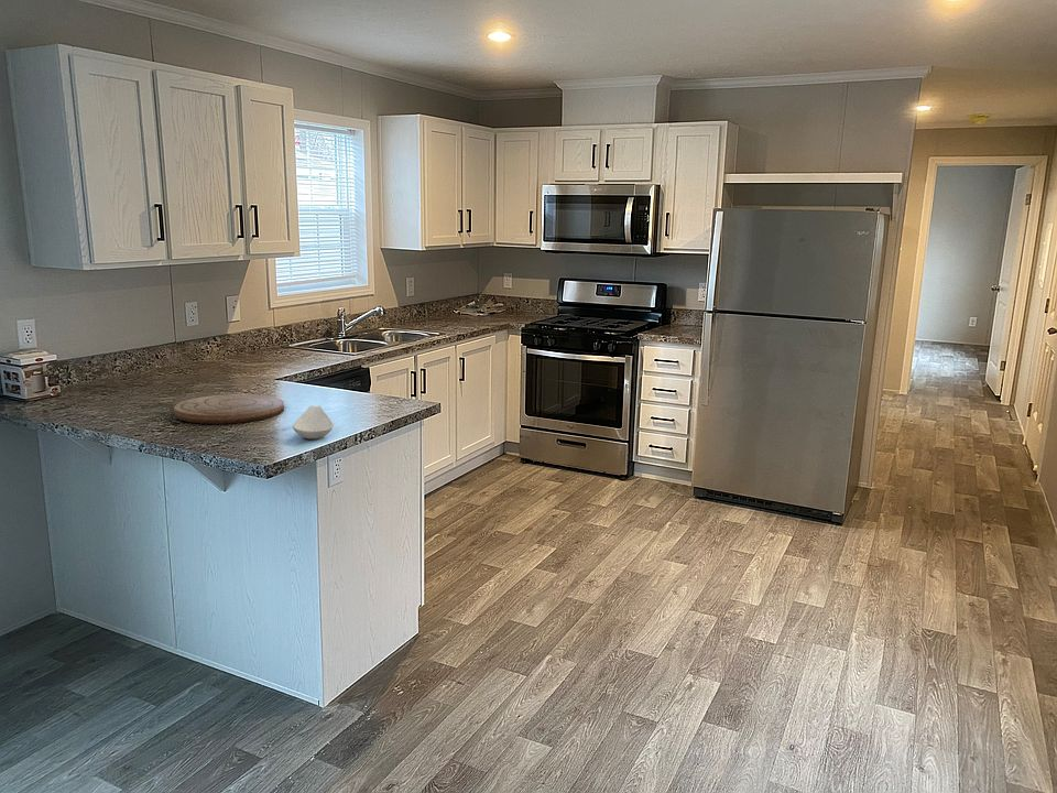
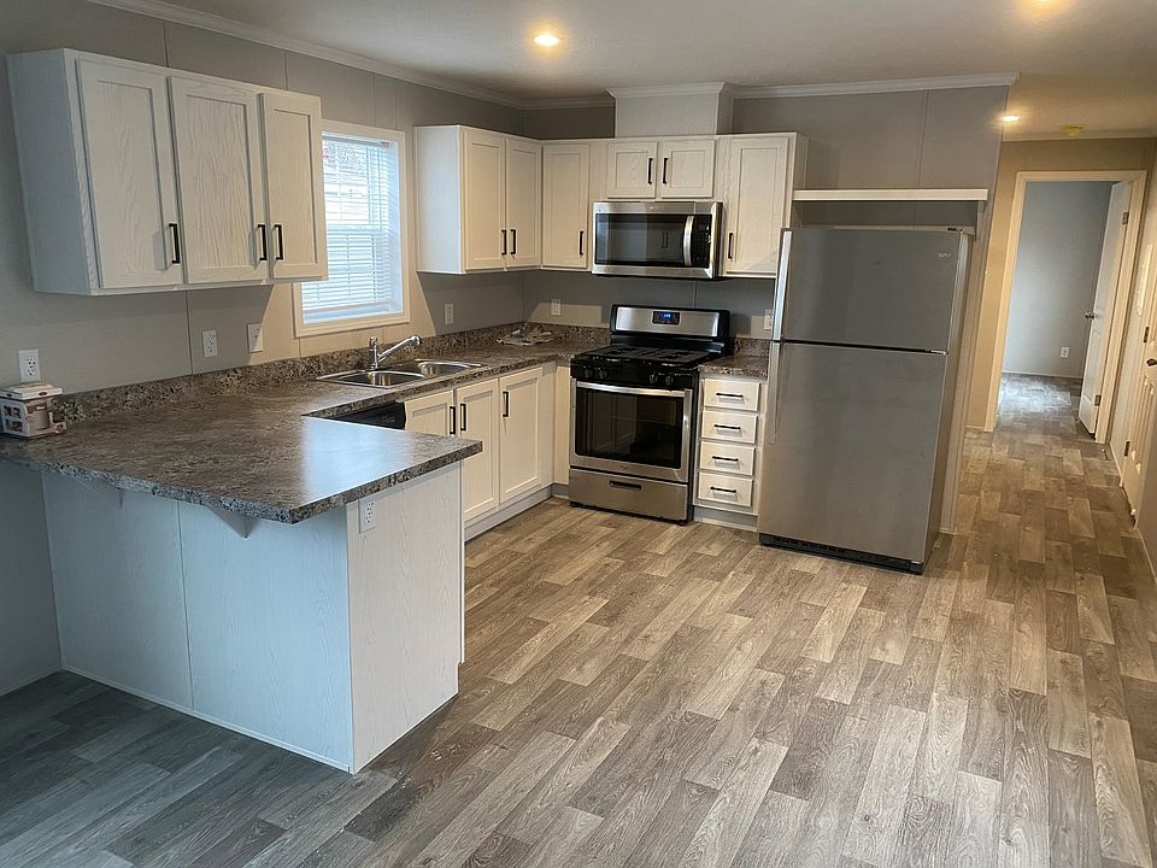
- cutting board (230, 408)
- spoon rest (314, 421)
